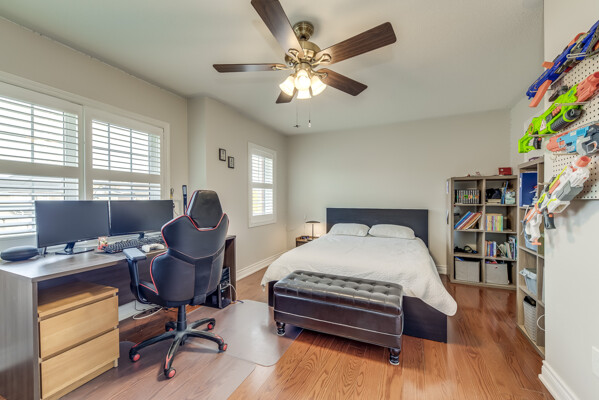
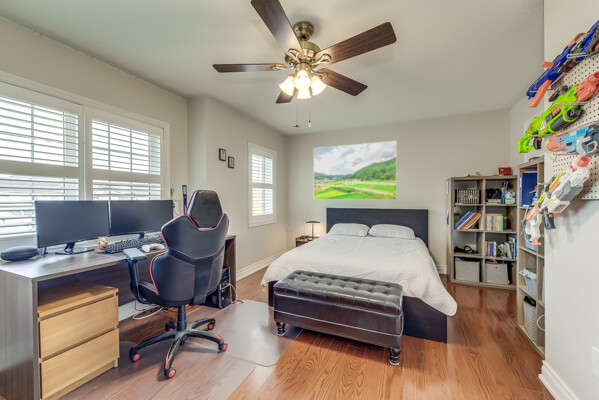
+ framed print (352, 172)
